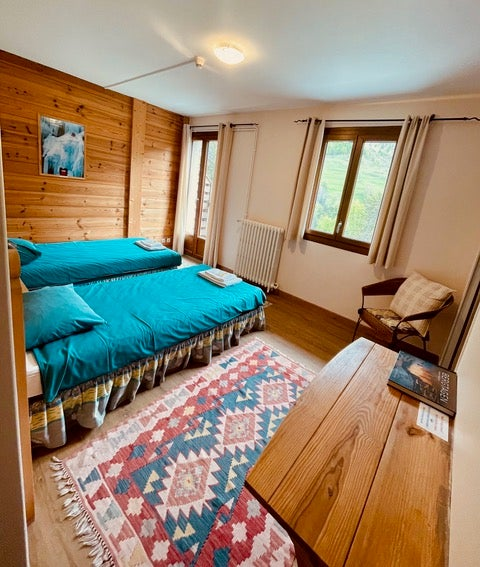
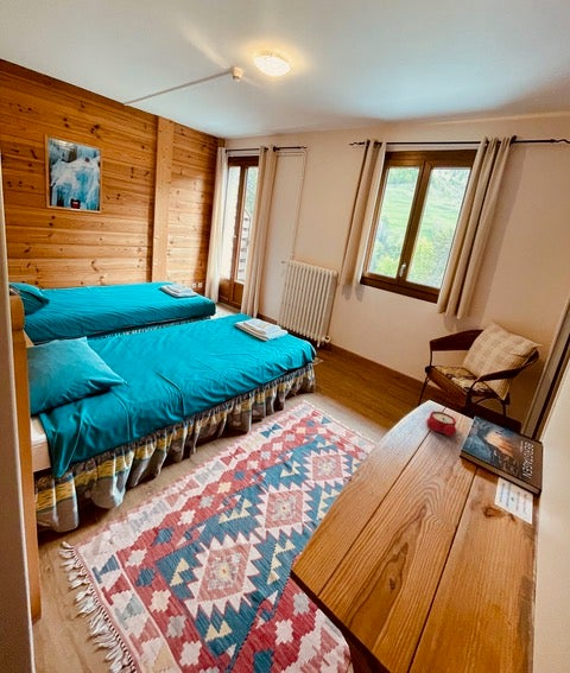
+ alarm clock (442, 424)
